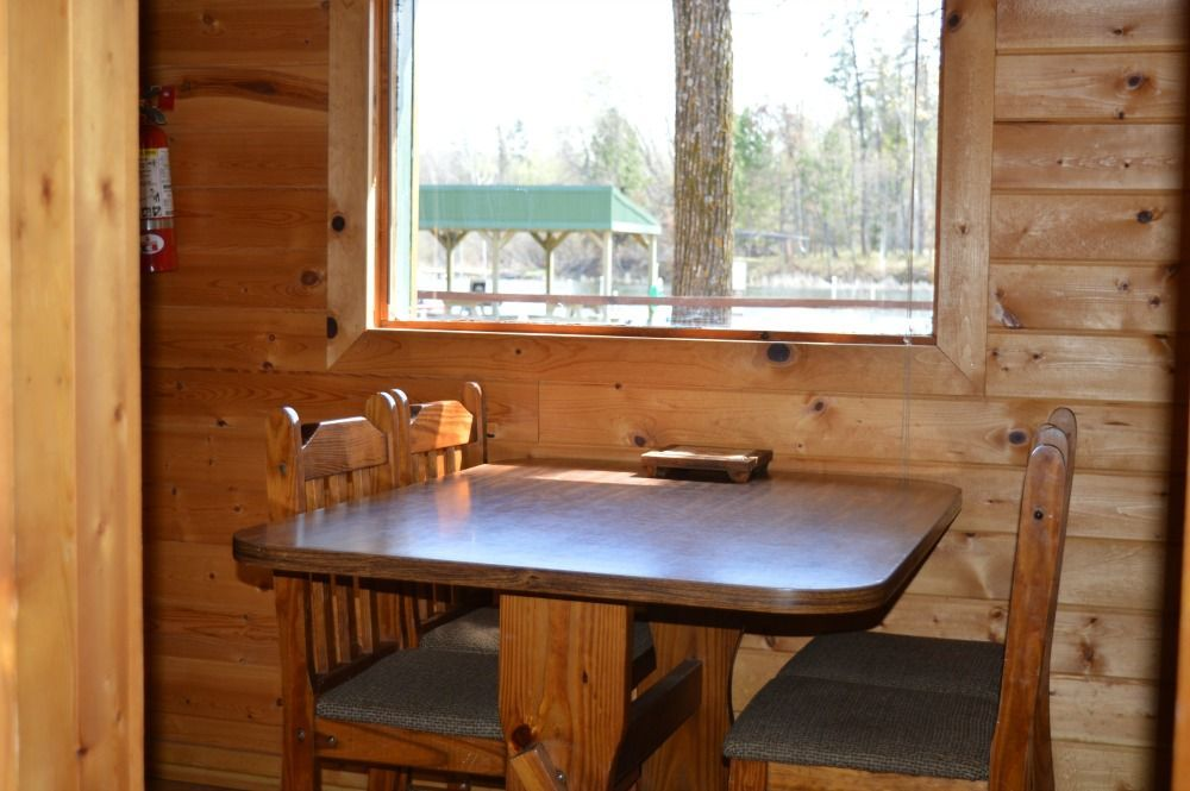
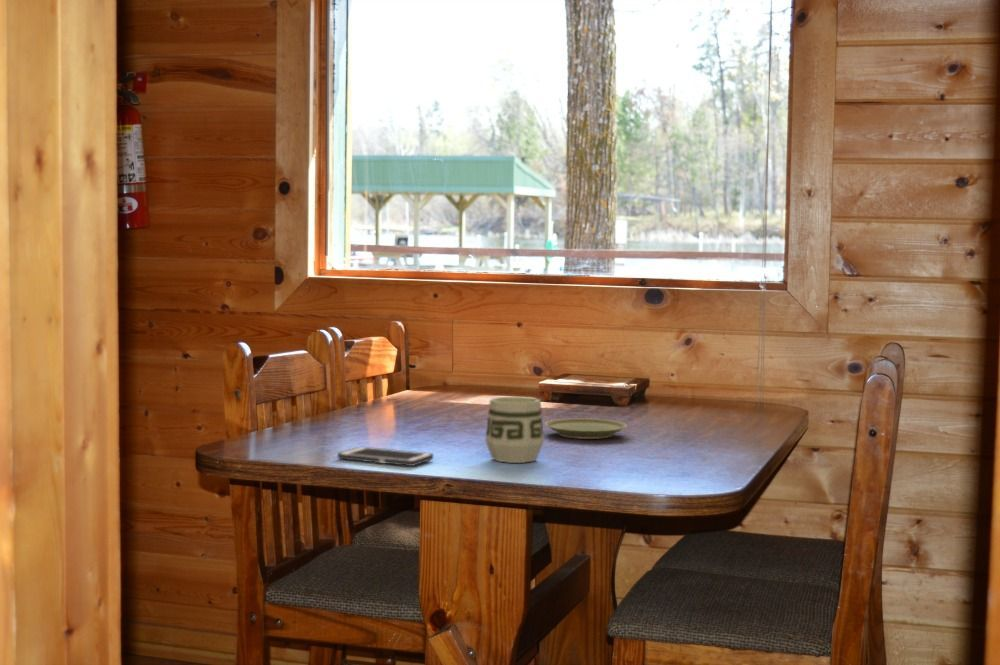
+ cup (514, 429)
+ cell phone (385, 456)
+ plate (585, 429)
